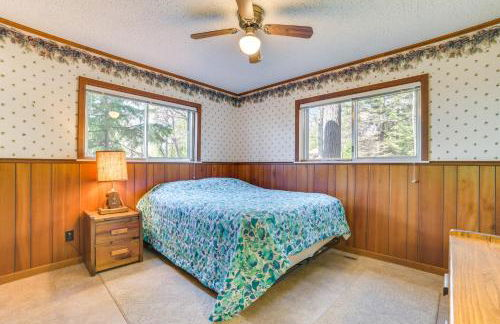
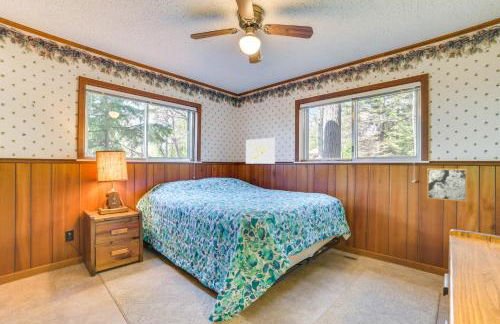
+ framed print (259, 151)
+ wall art (446, 184)
